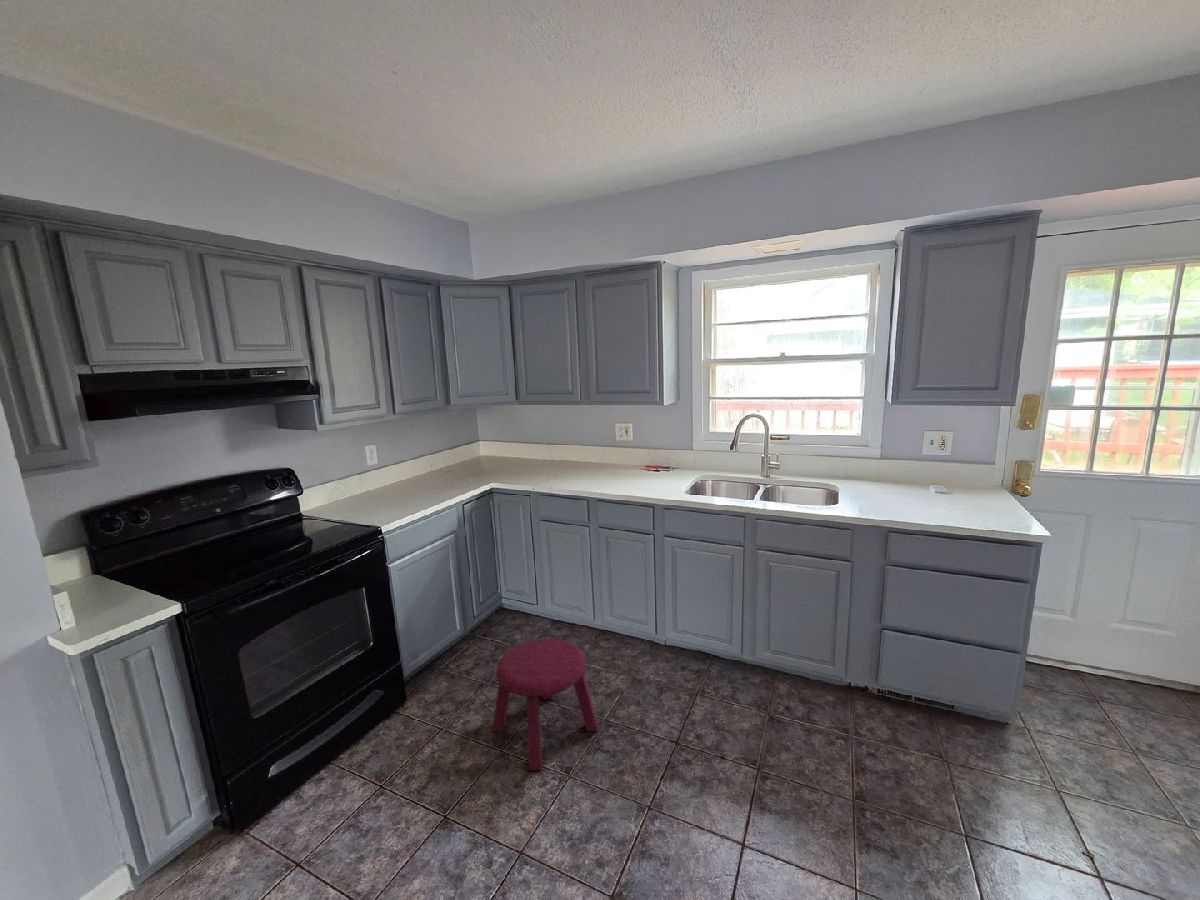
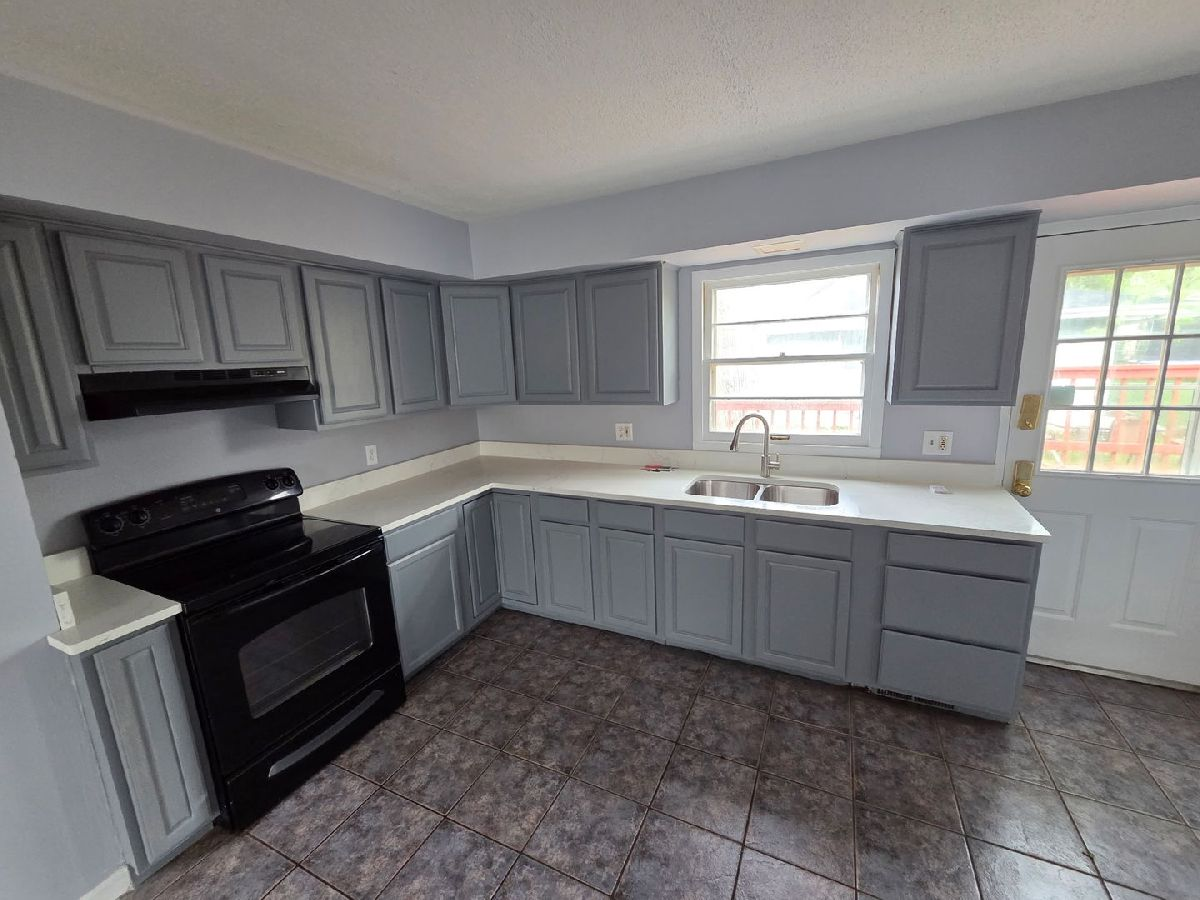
- stool (543, 693)
